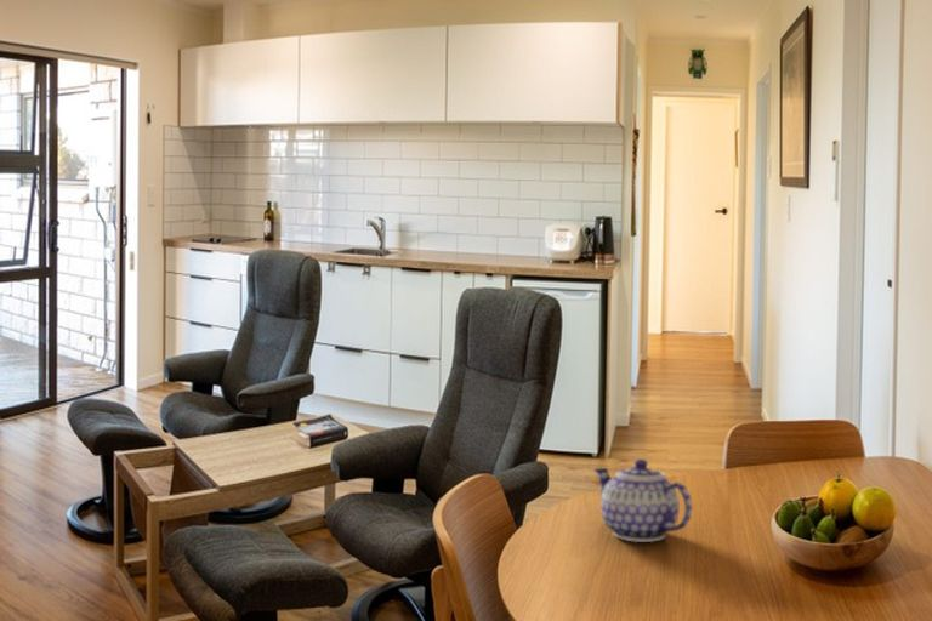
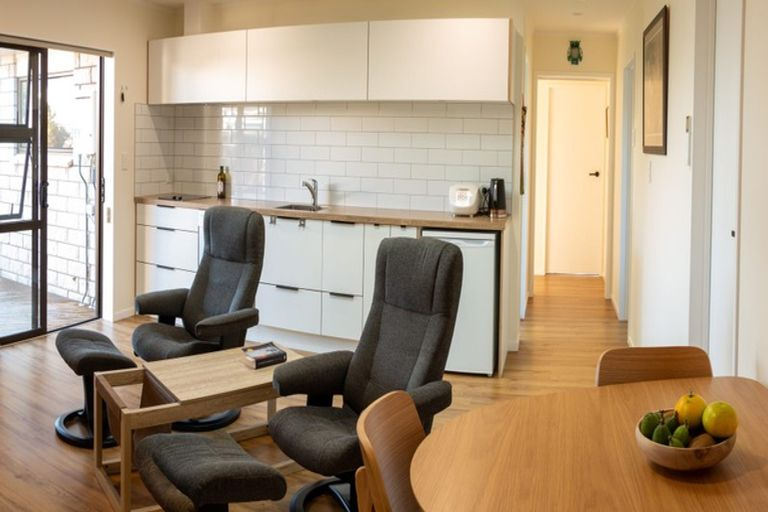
- teapot (640, 497)
